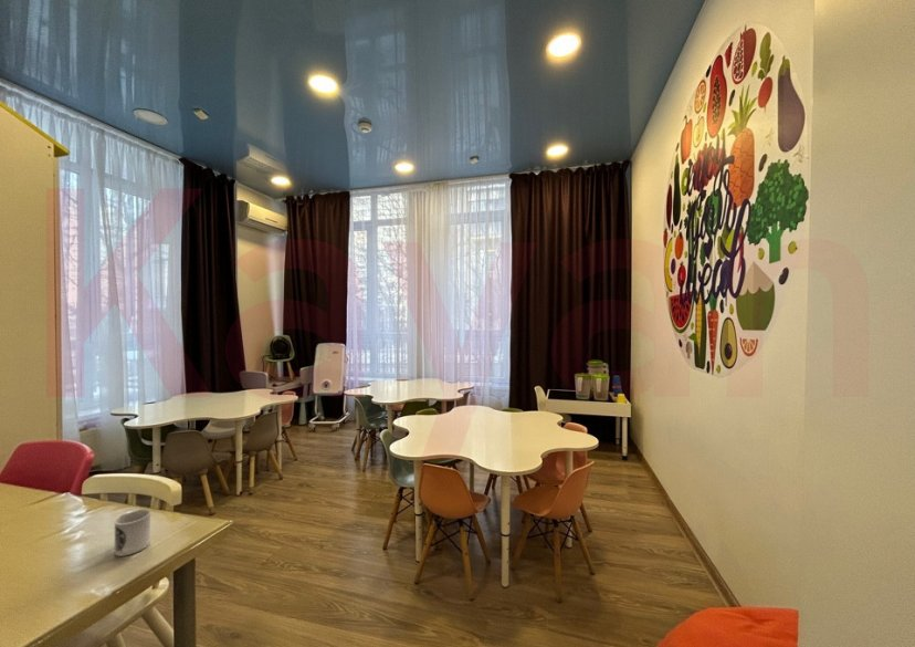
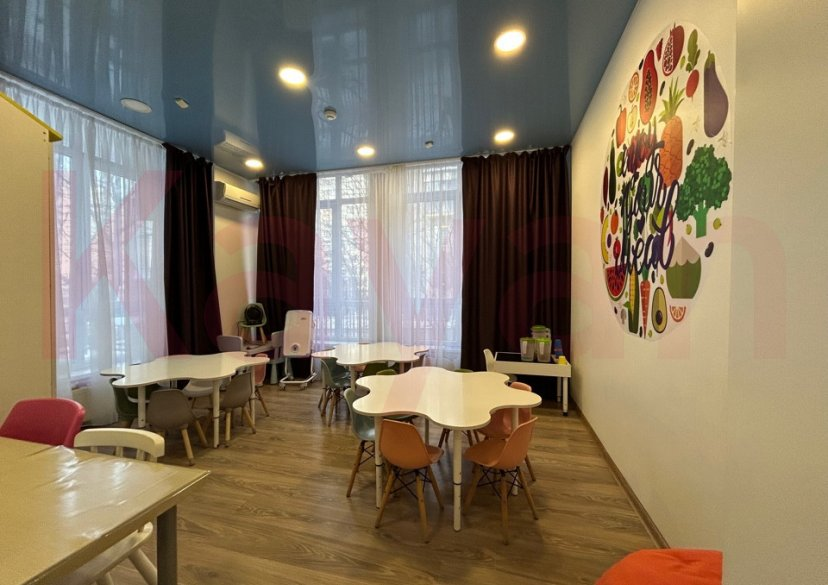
- cup (129, 530)
